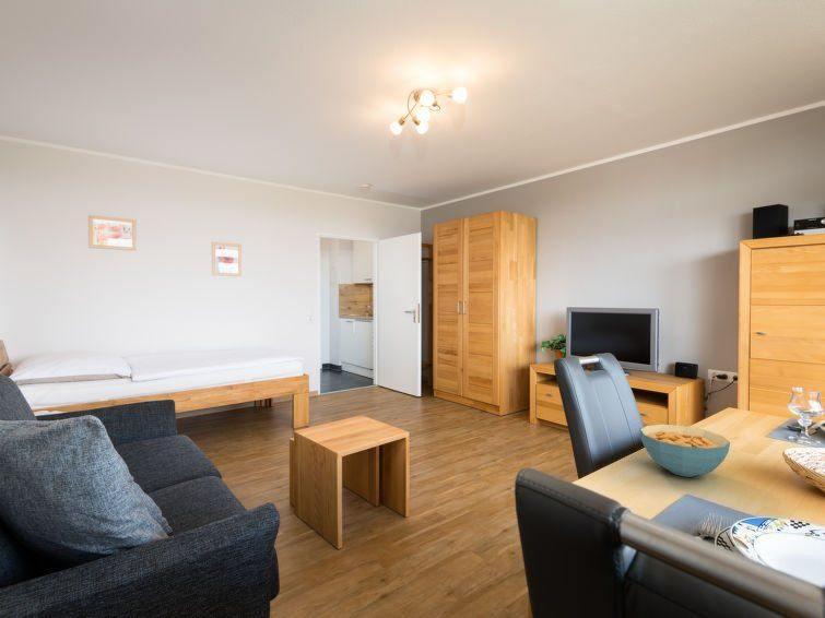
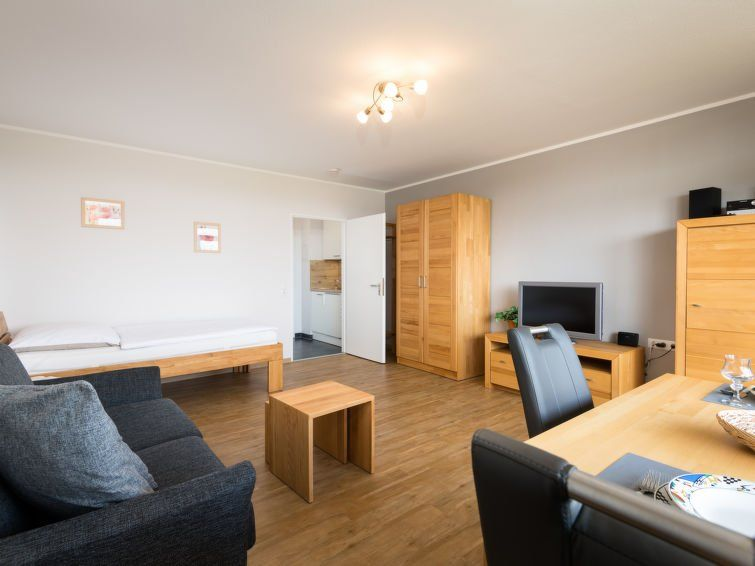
- cereal bowl (682, 453)
